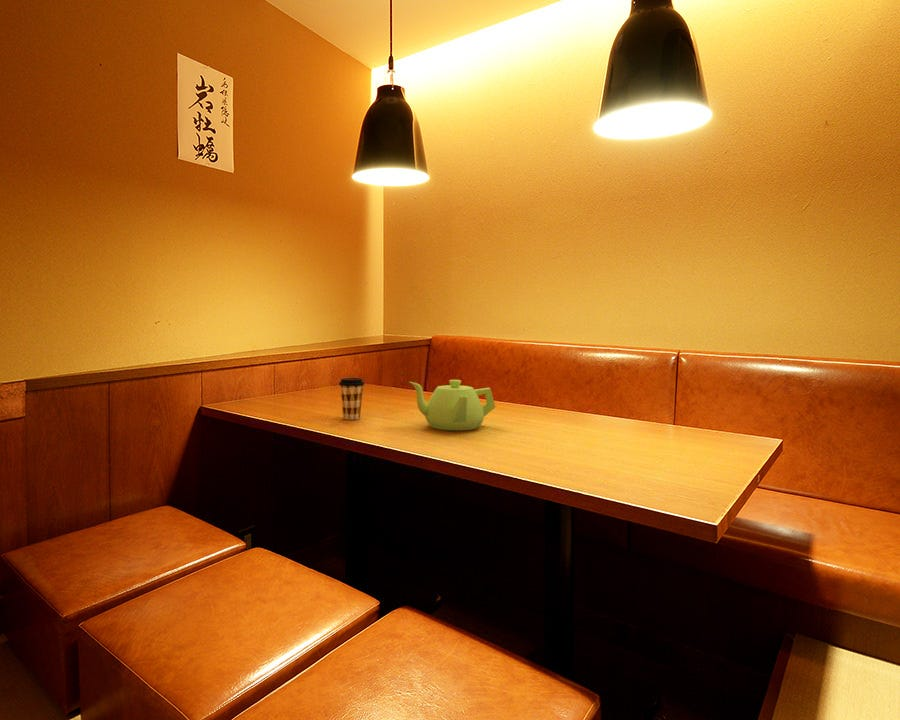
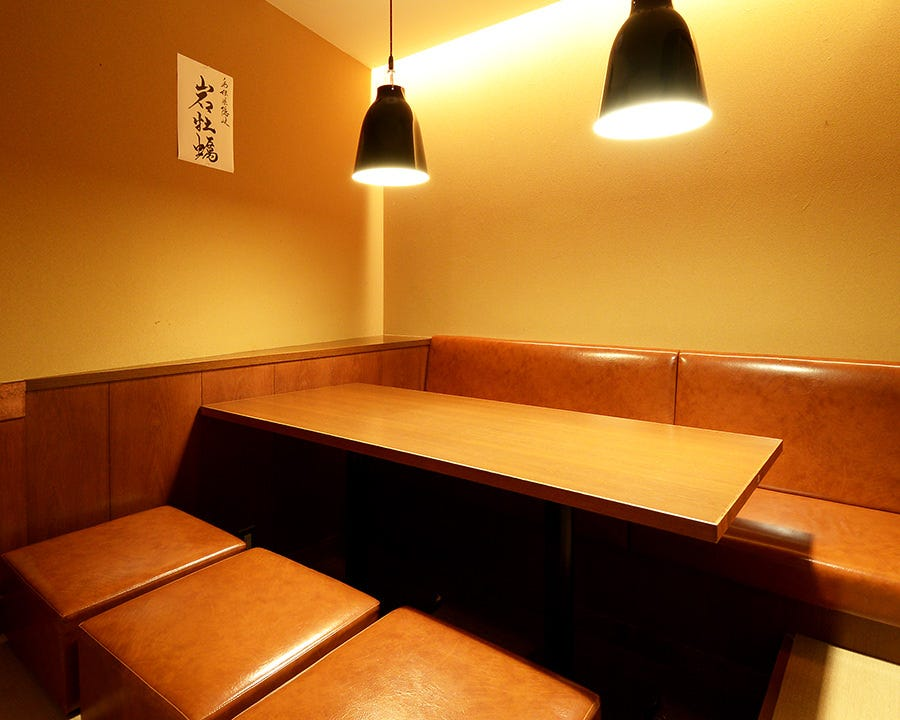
- teapot (452, 403)
- coffee cup (351, 398)
